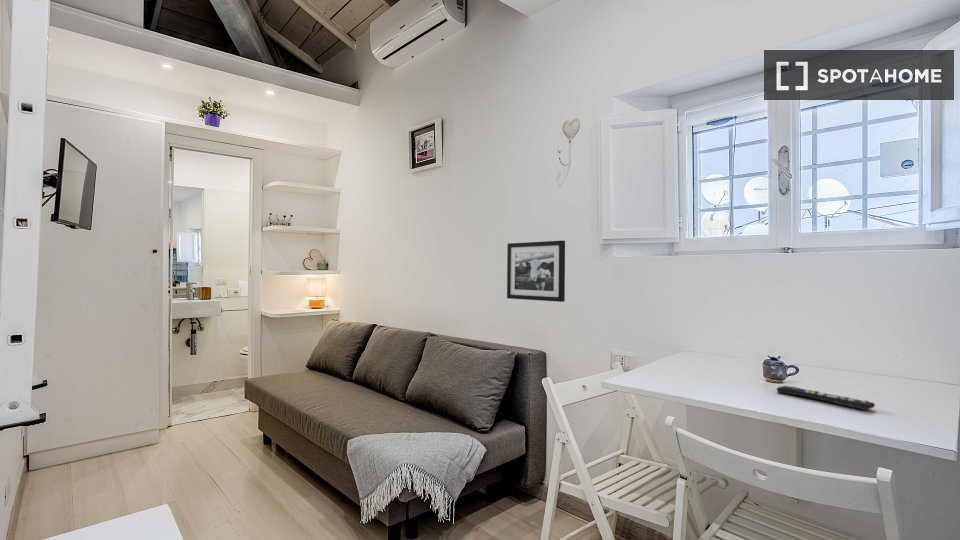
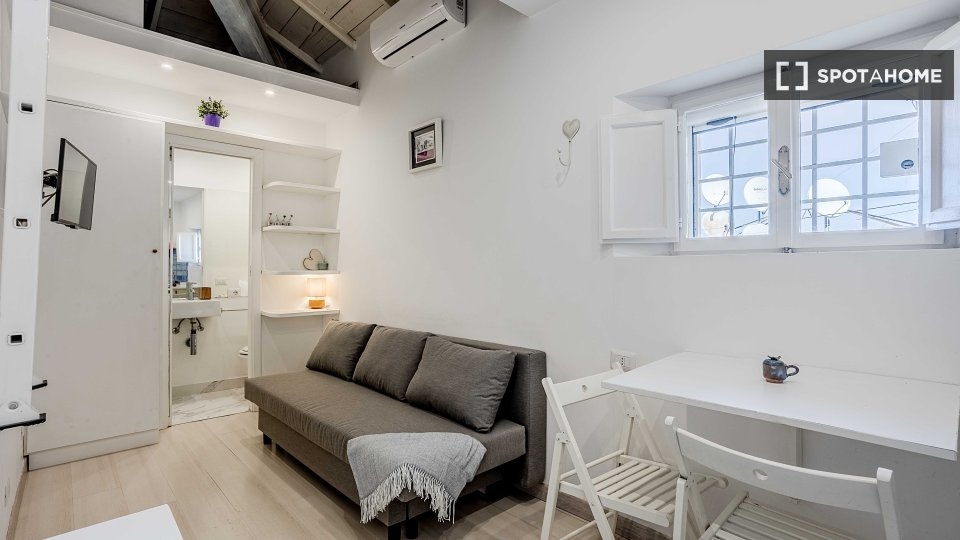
- remote control (822, 396)
- picture frame (534, 271)
